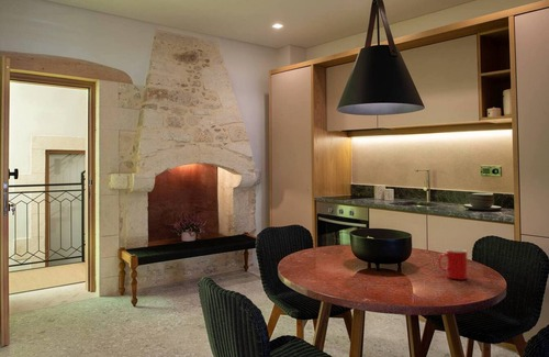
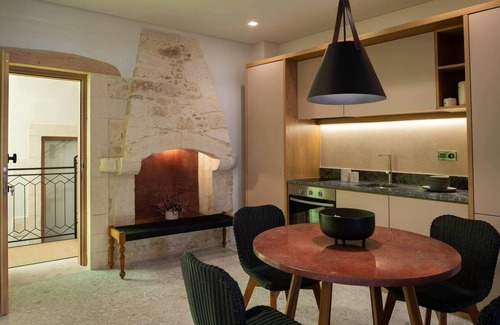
- cup (452, 264)
